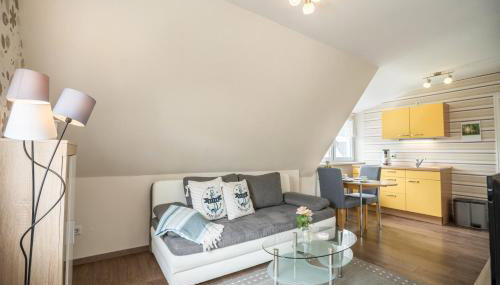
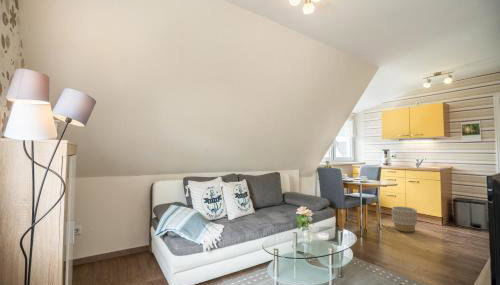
+ planter (404, 219)
